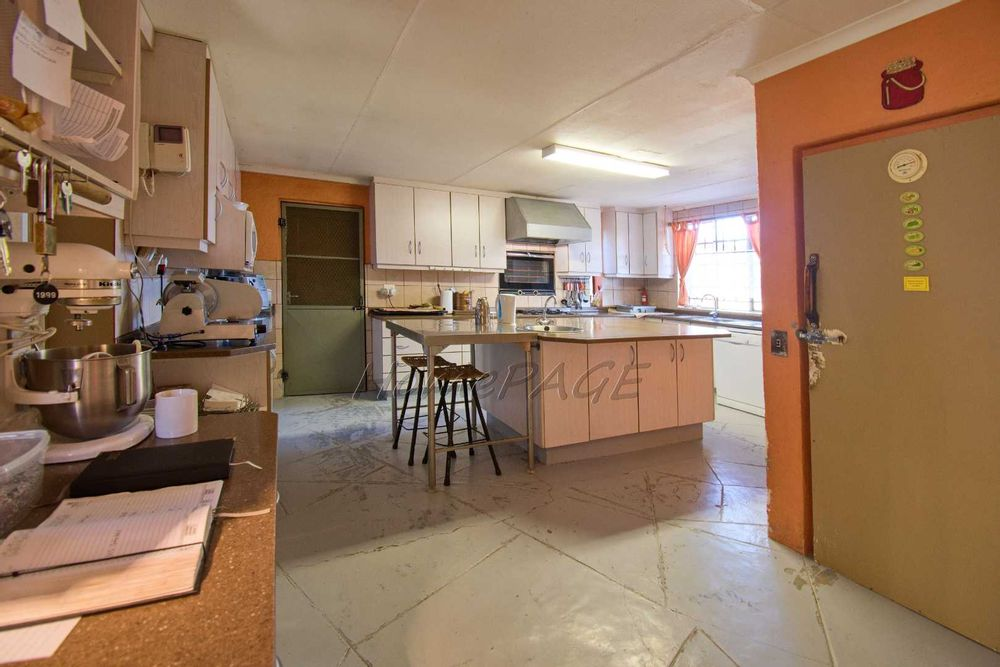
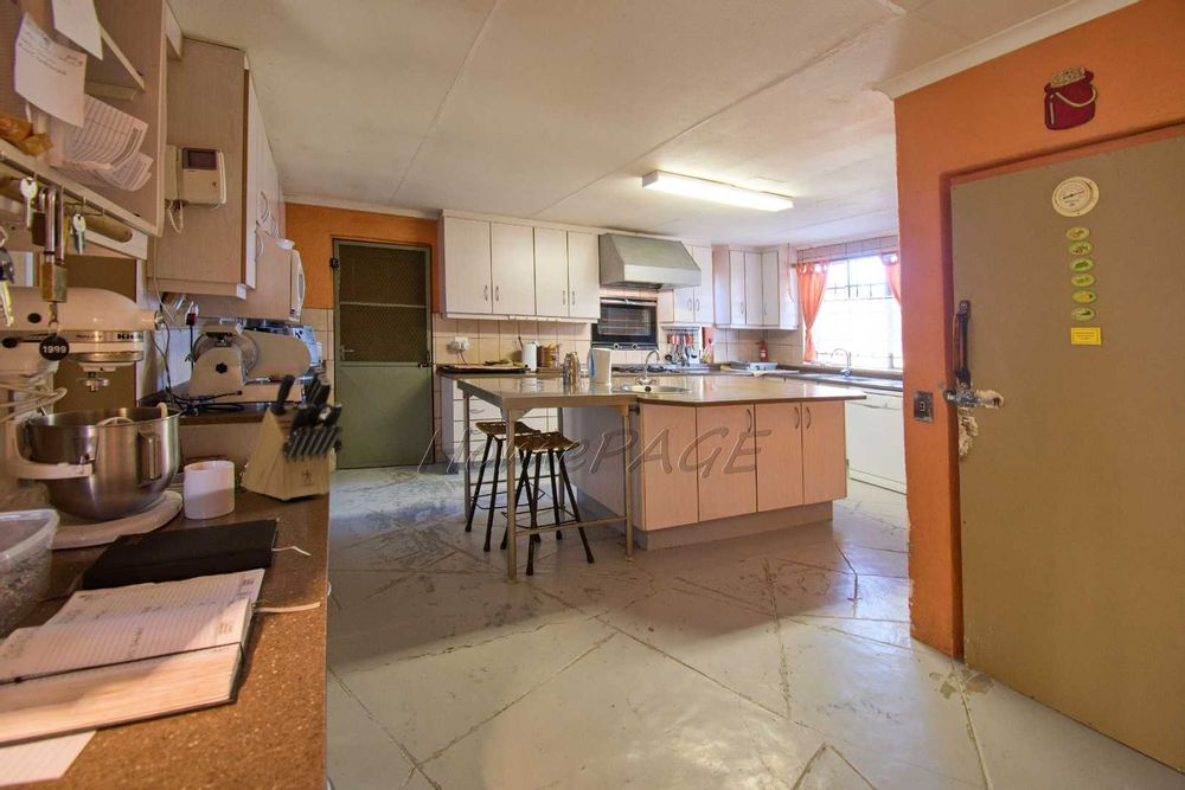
+ knife block (290, 431)
